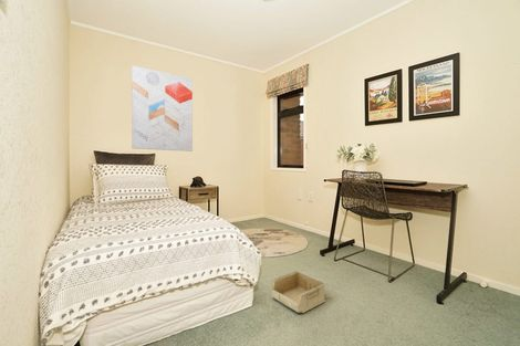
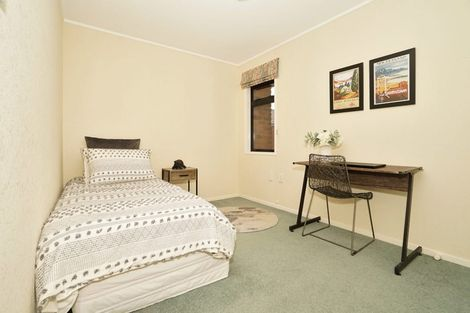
- storage bin (298, 290)
- wall art (164, 111)
